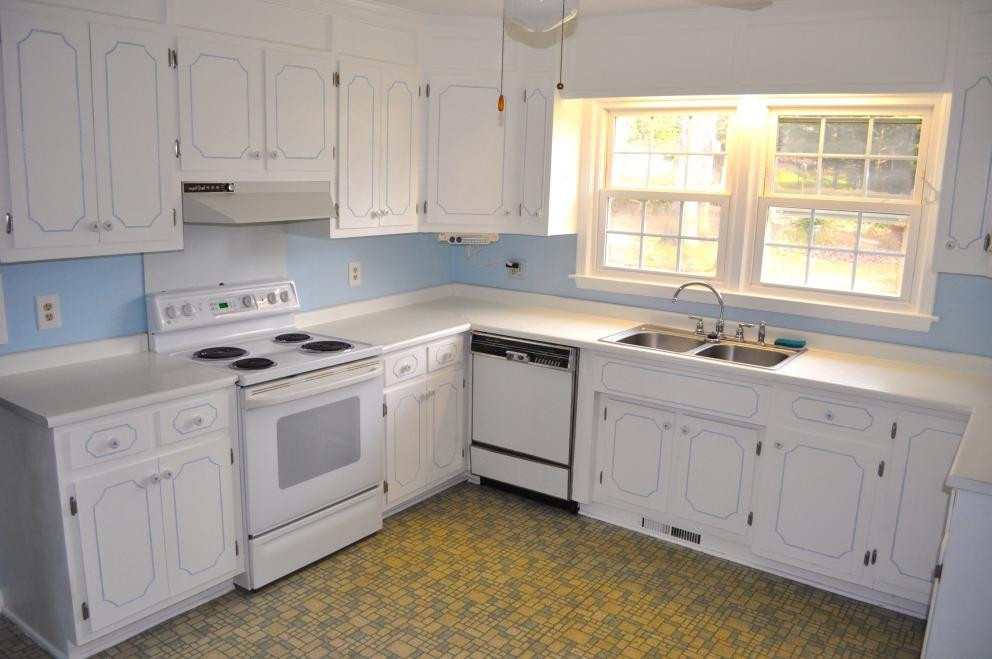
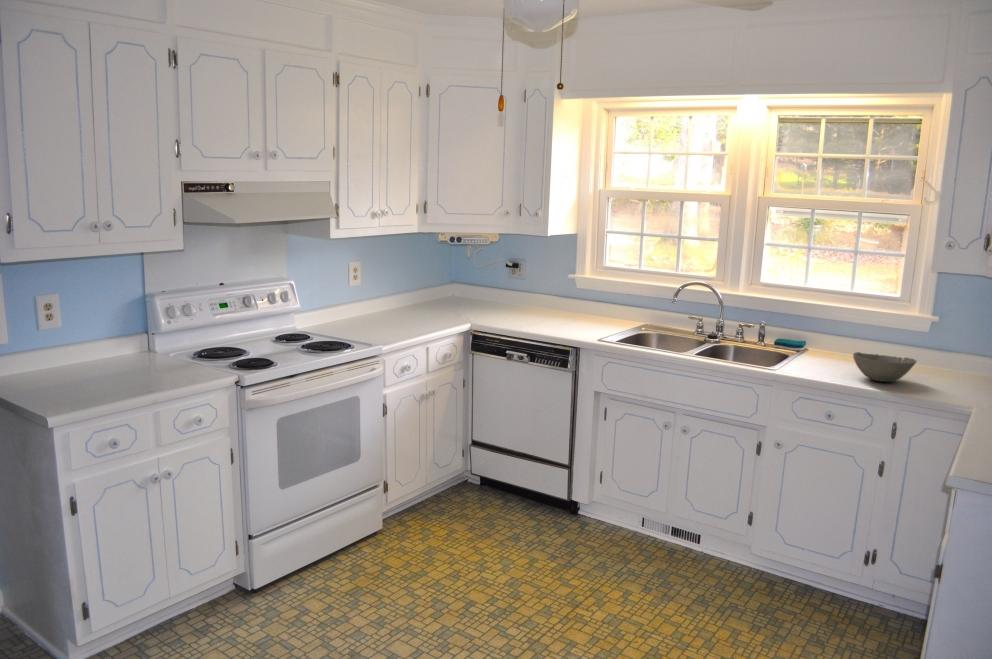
+ bowl (883, 368)
